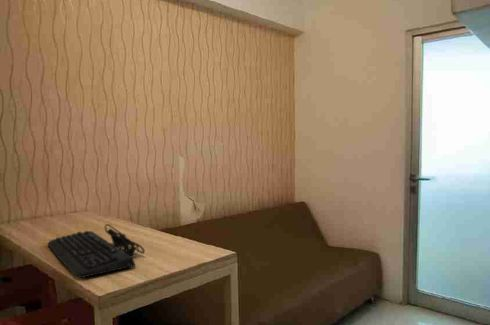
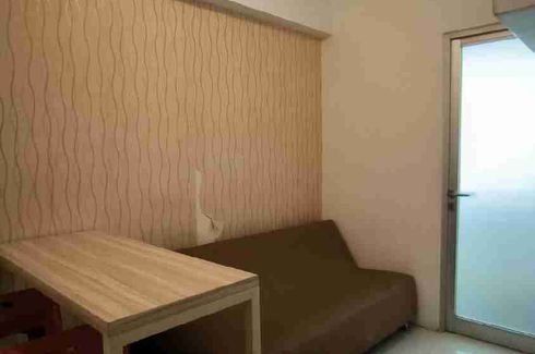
- keyboard (94, 241)
